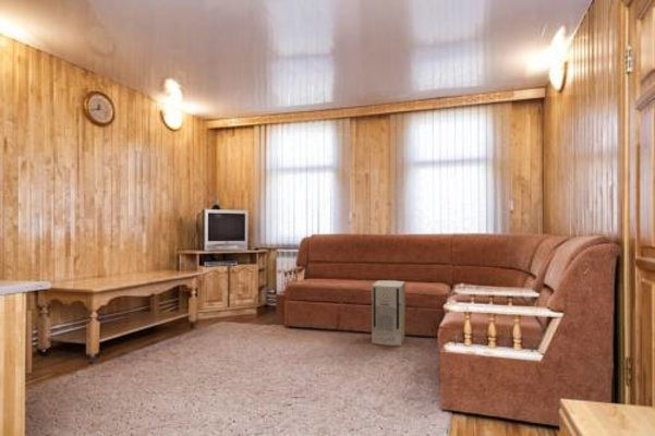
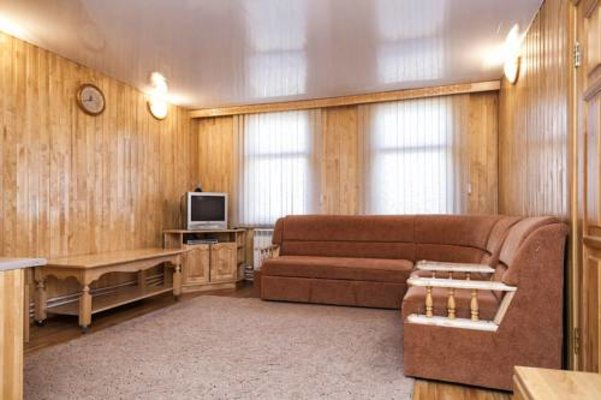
- air purifier (388, 311)
